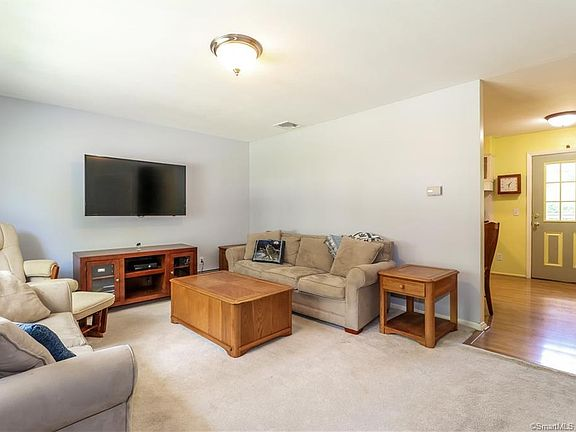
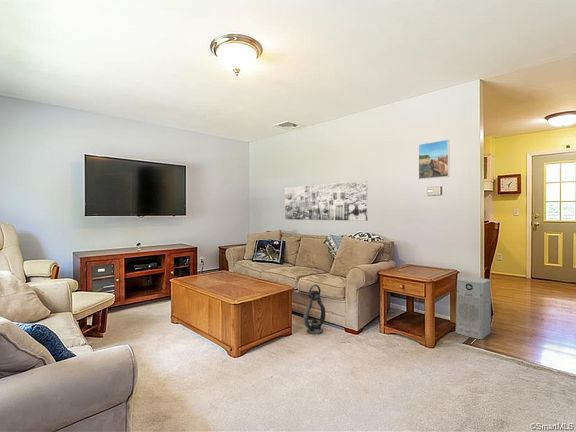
+ lantern (311, 306)
+ air purifier (473, 306)
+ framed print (433, 160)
+ wall art (321, 202)
